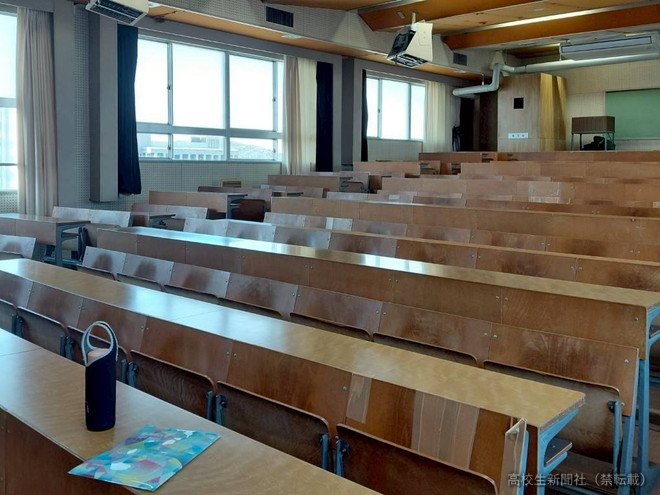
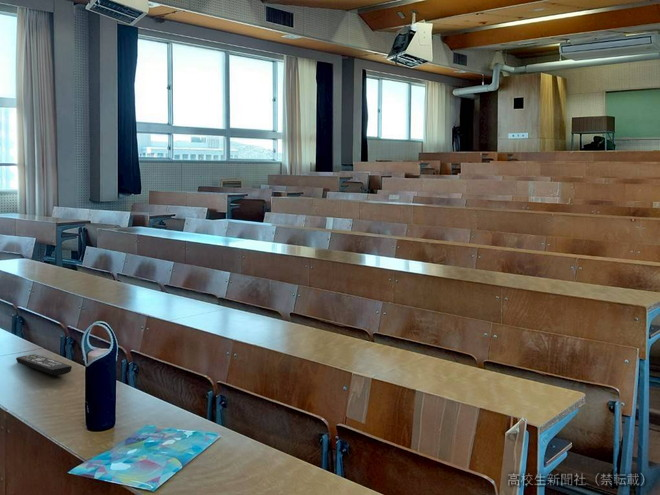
+ remote control (43, 364)
